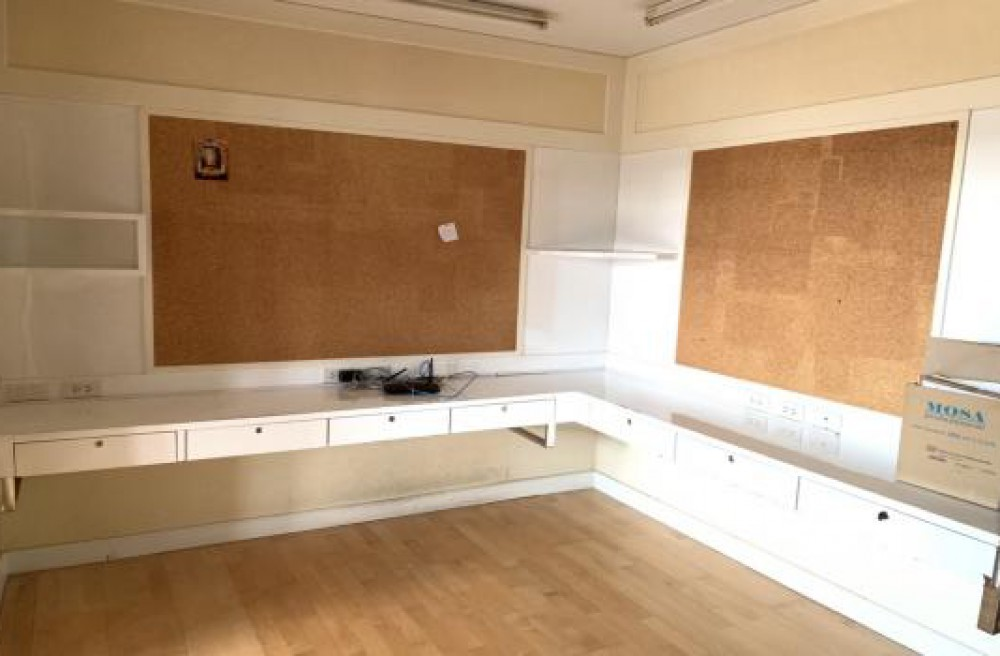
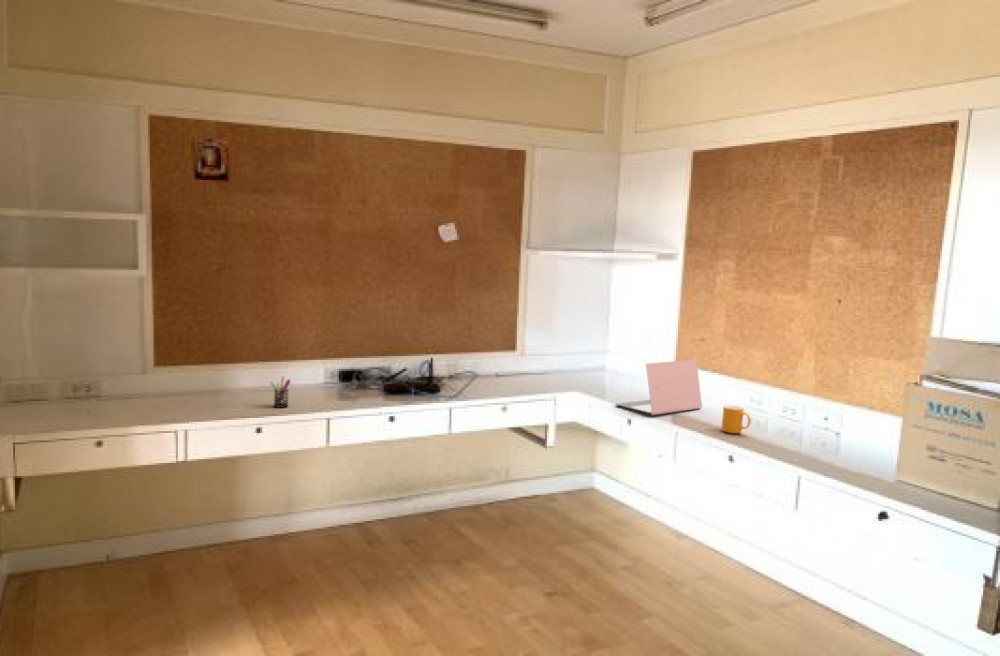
+ mug (736, 420)
+ laptop (660, 383)
+ pen holder (279, 391)
